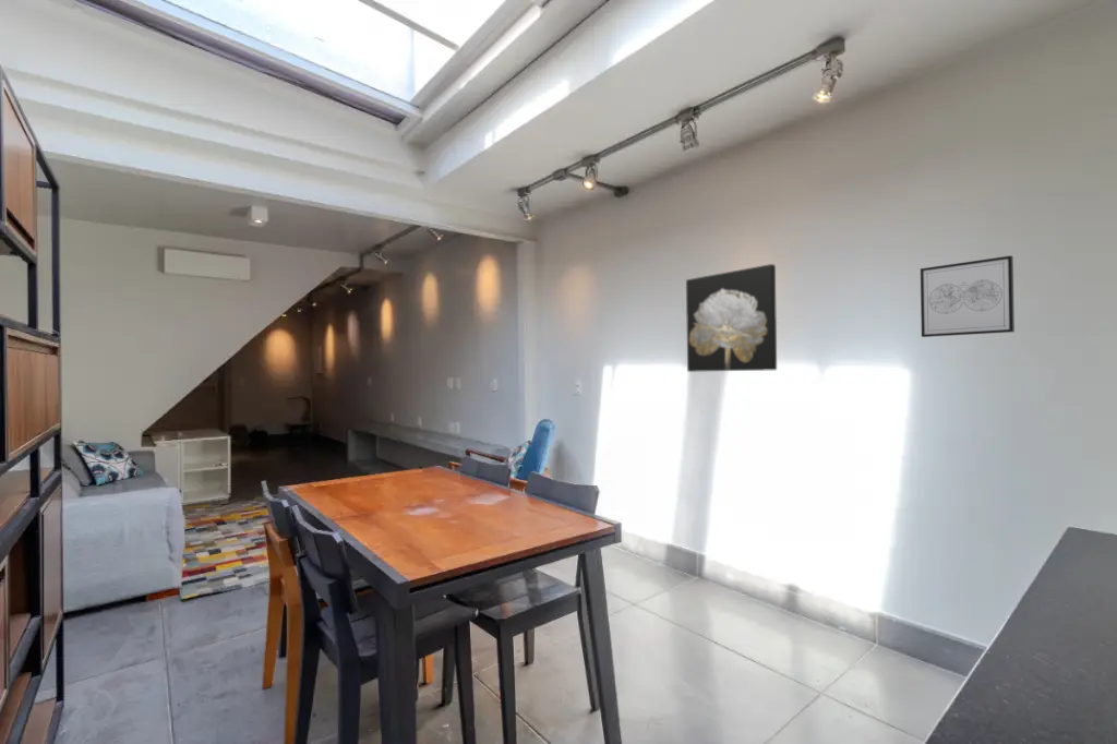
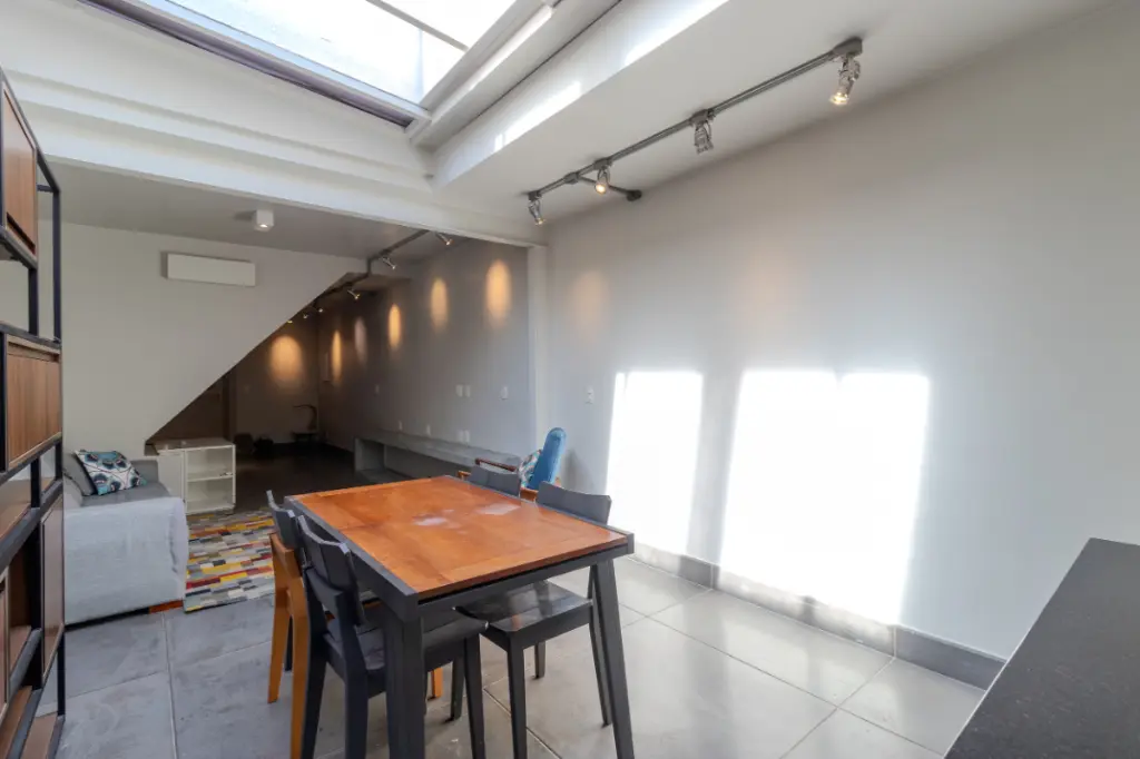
- wall art (964, 298)
- wall art (728, 322)
